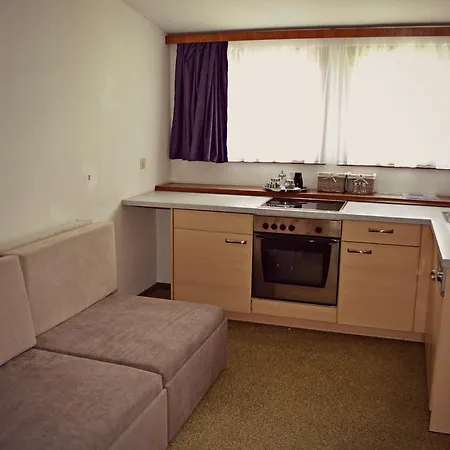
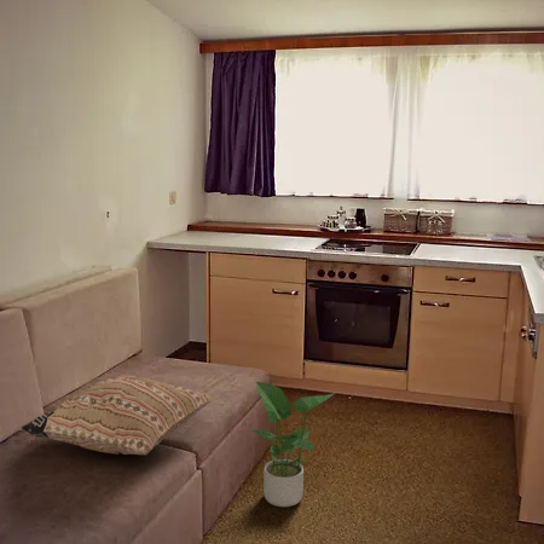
+ potted plant (287, 446)
+ cushion (122, 412)
